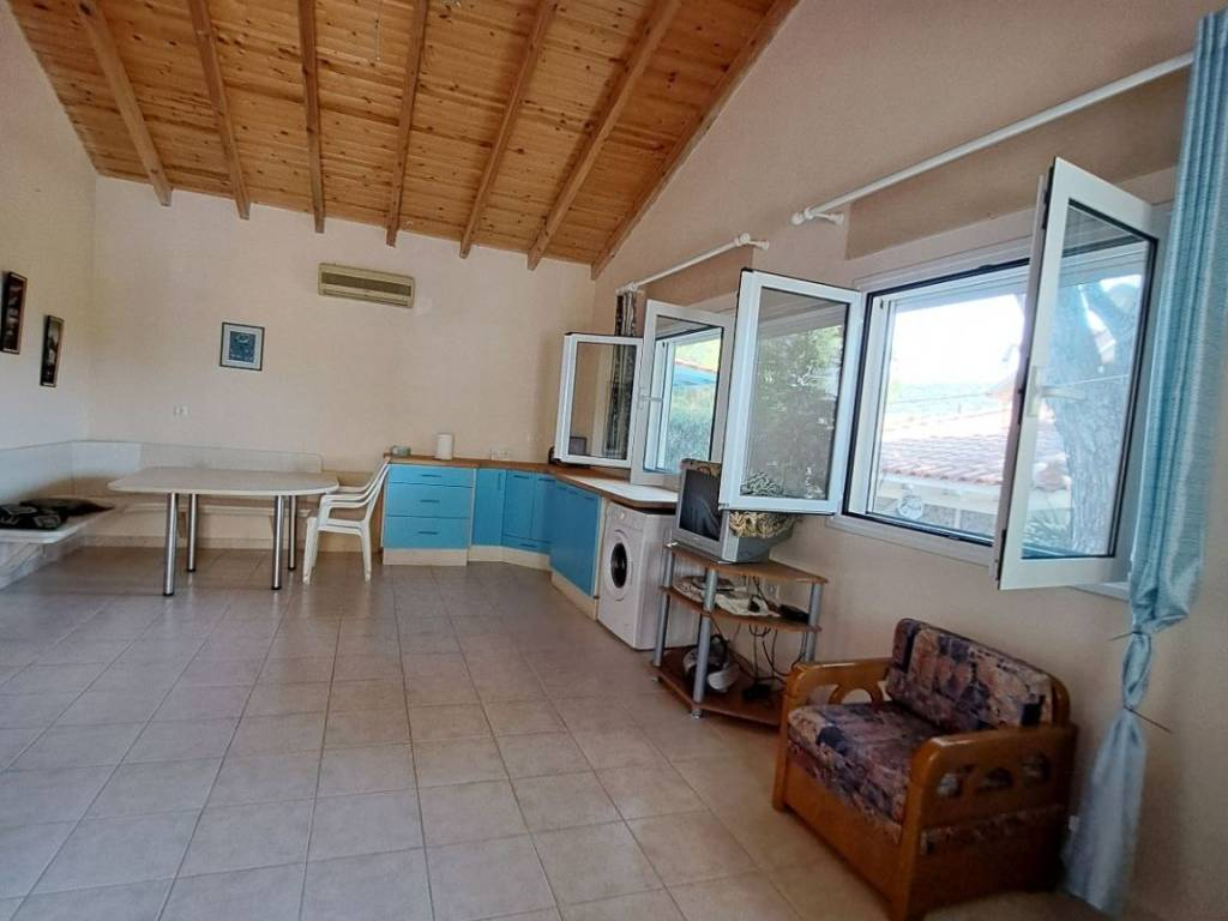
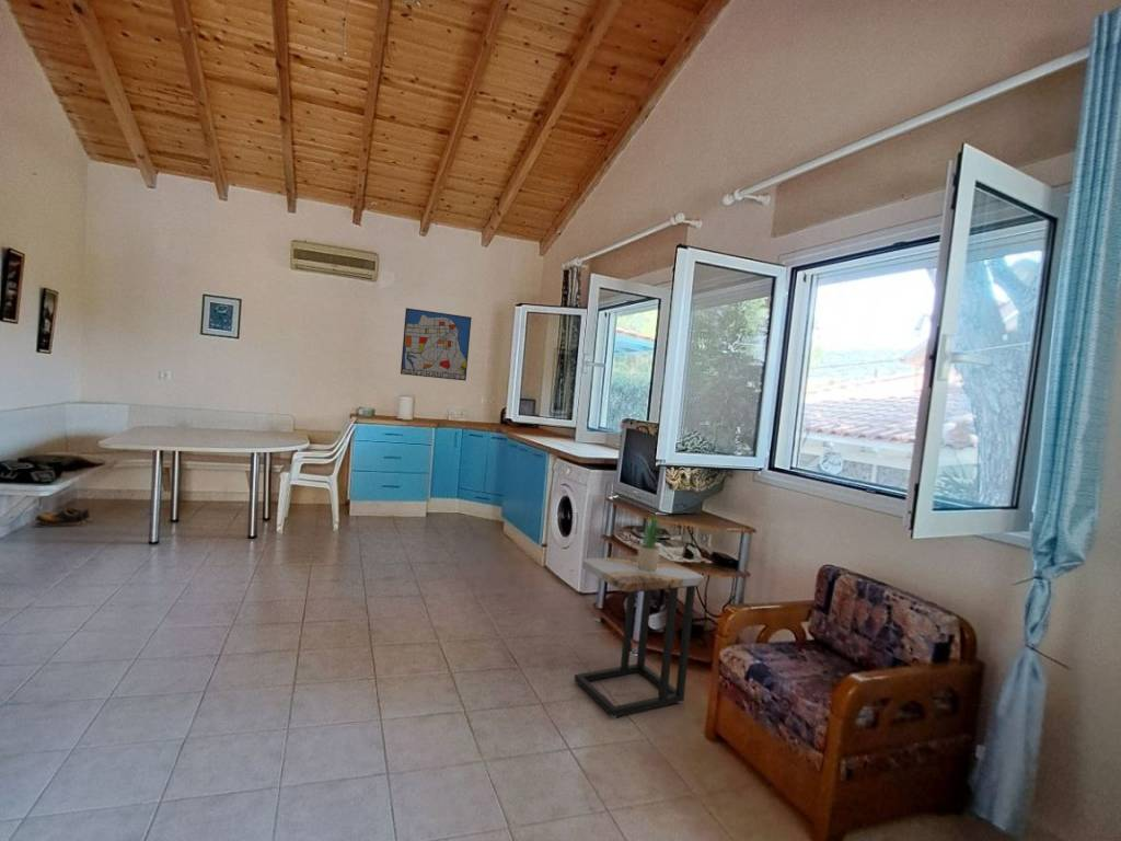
+ side table (632, 626)
+ shoes (63, 515)
+ wall art (436, 345)
+ potted plant (651, 537)
